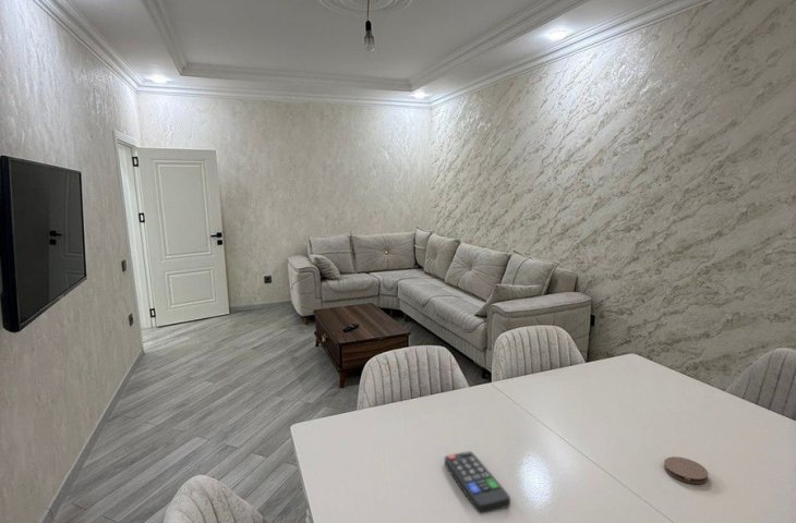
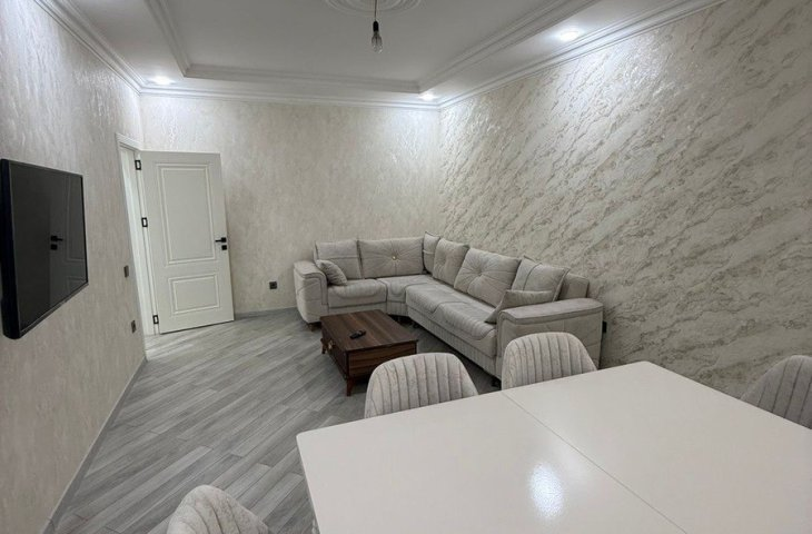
- coaster (685, 470)
- remote control (474, 478)
